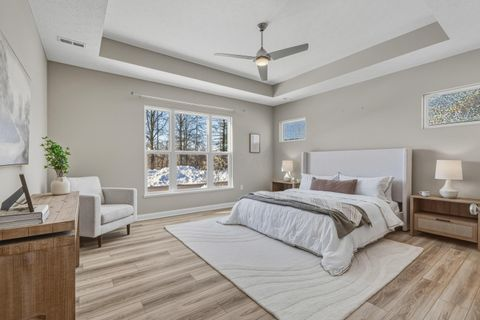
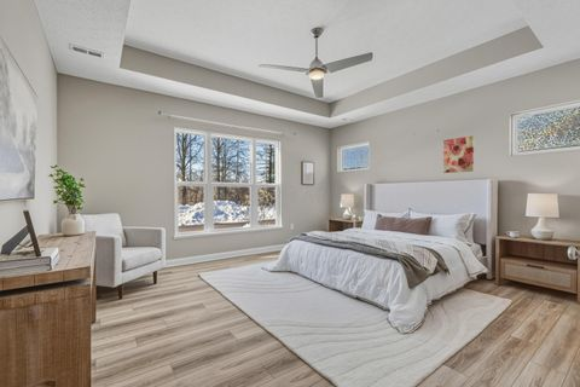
+ wall art (458, 155)
